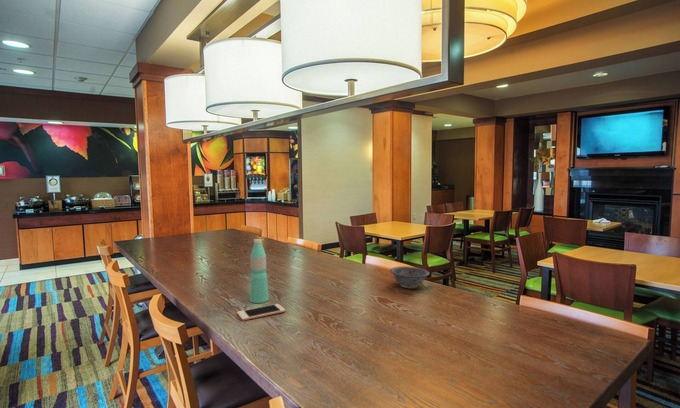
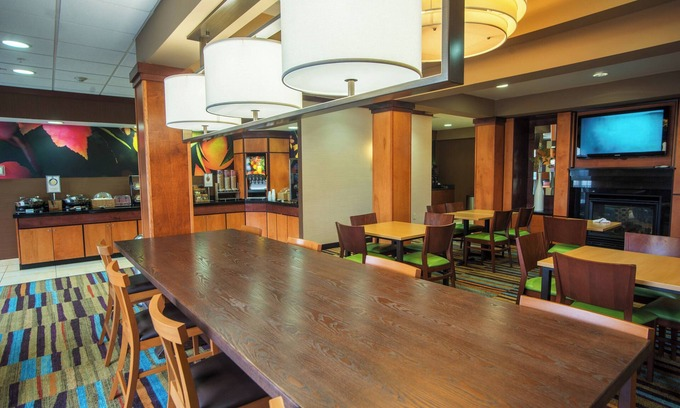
- water bottle (258, 270)
- cell phone (261, 311)
- bowl (409, 278)
